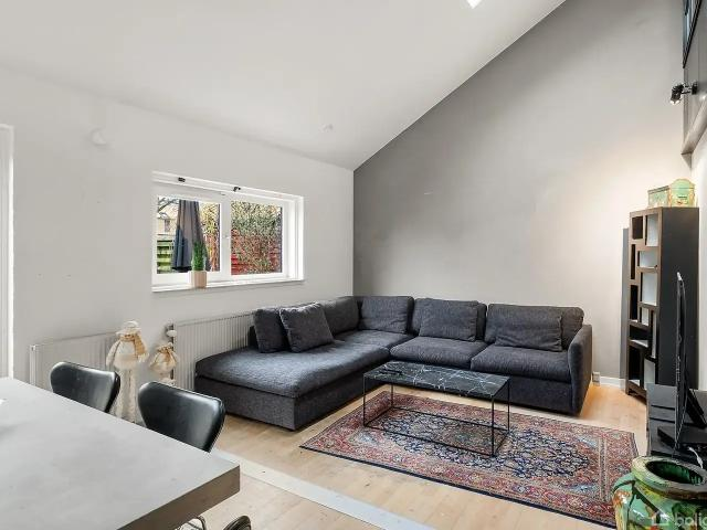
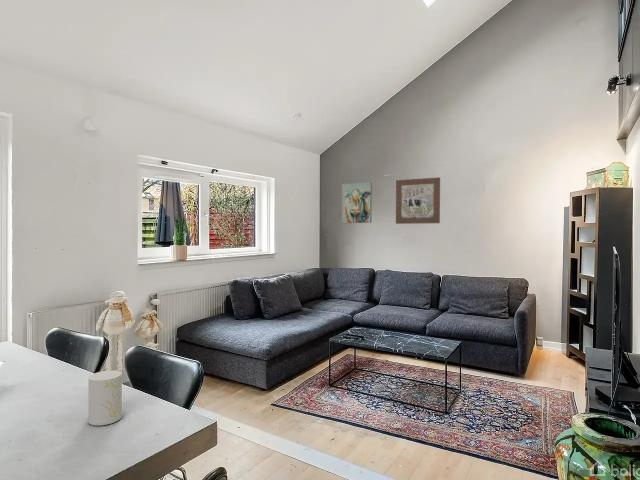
+ wall art (417, 201)
+ wall art (356, 203)
+ cup (105, 397)
